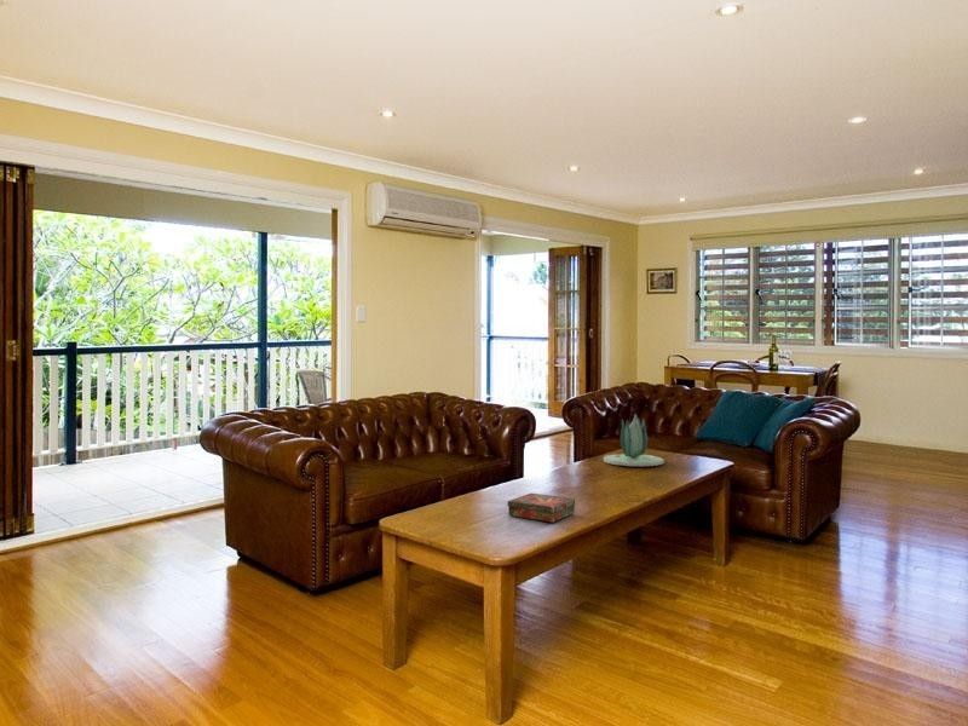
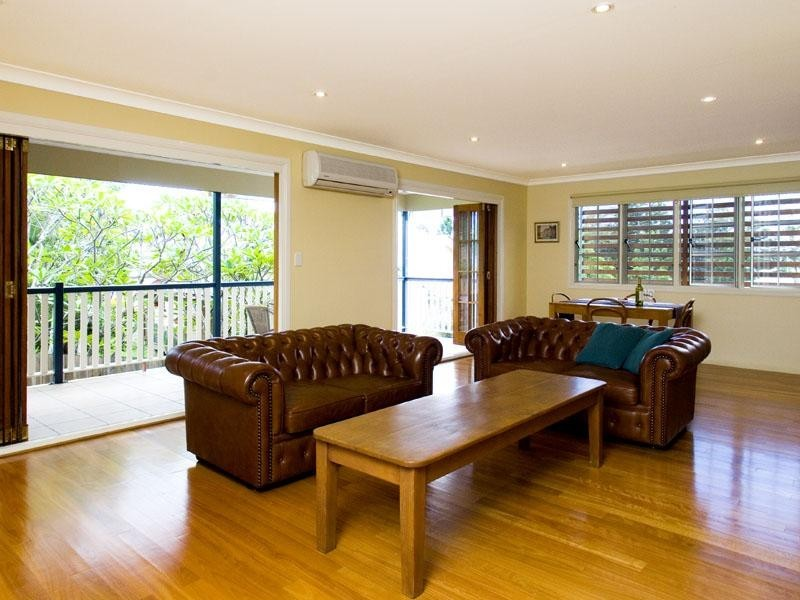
- book (541, 507)
- succulent plant (633, 437)
